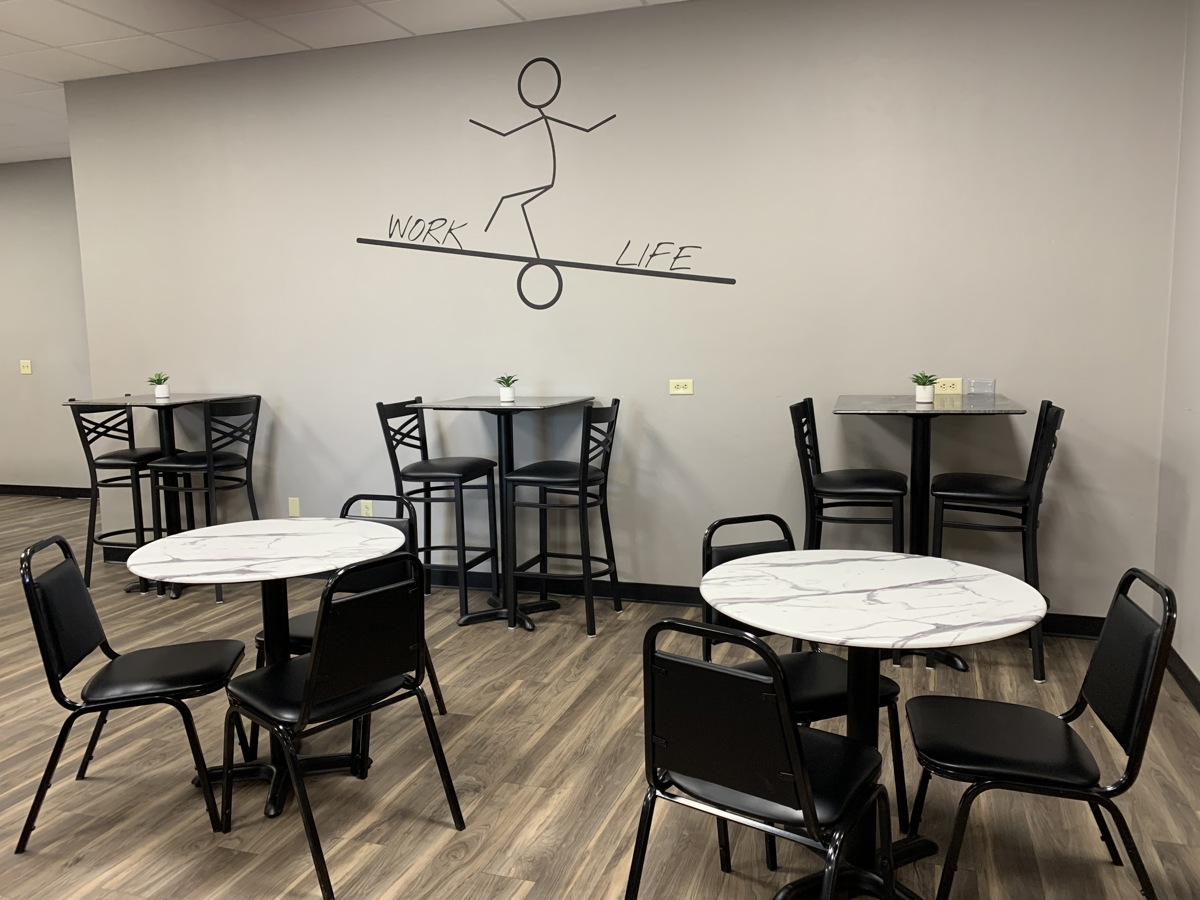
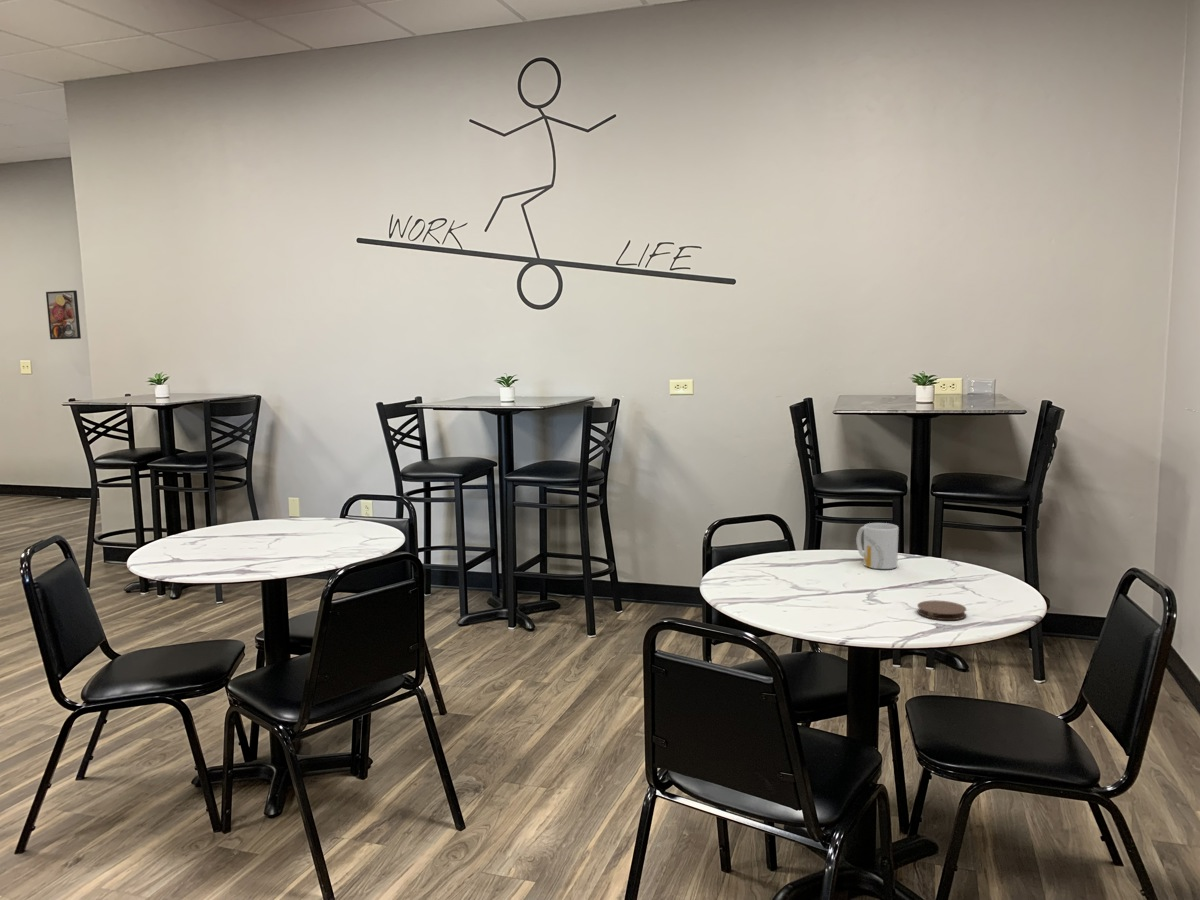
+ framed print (63, 315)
+ mug (874, 544)
+ coaster (941, 610)
